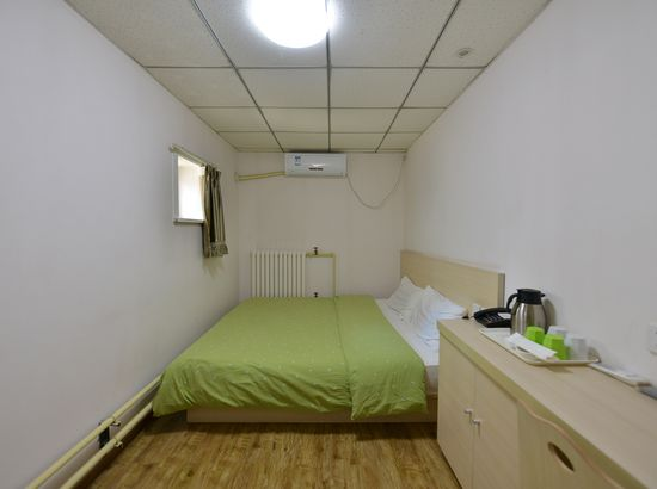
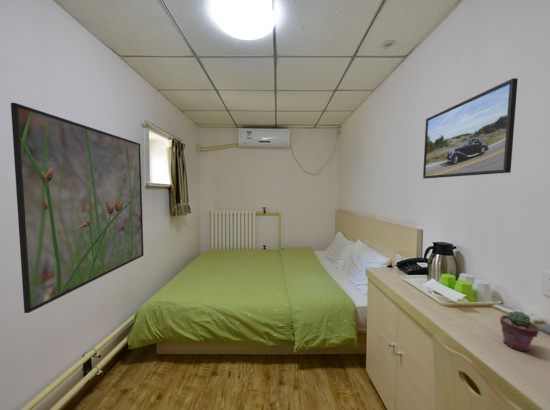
+ potted succulent (518, 329)
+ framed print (98, 204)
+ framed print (459, 140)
